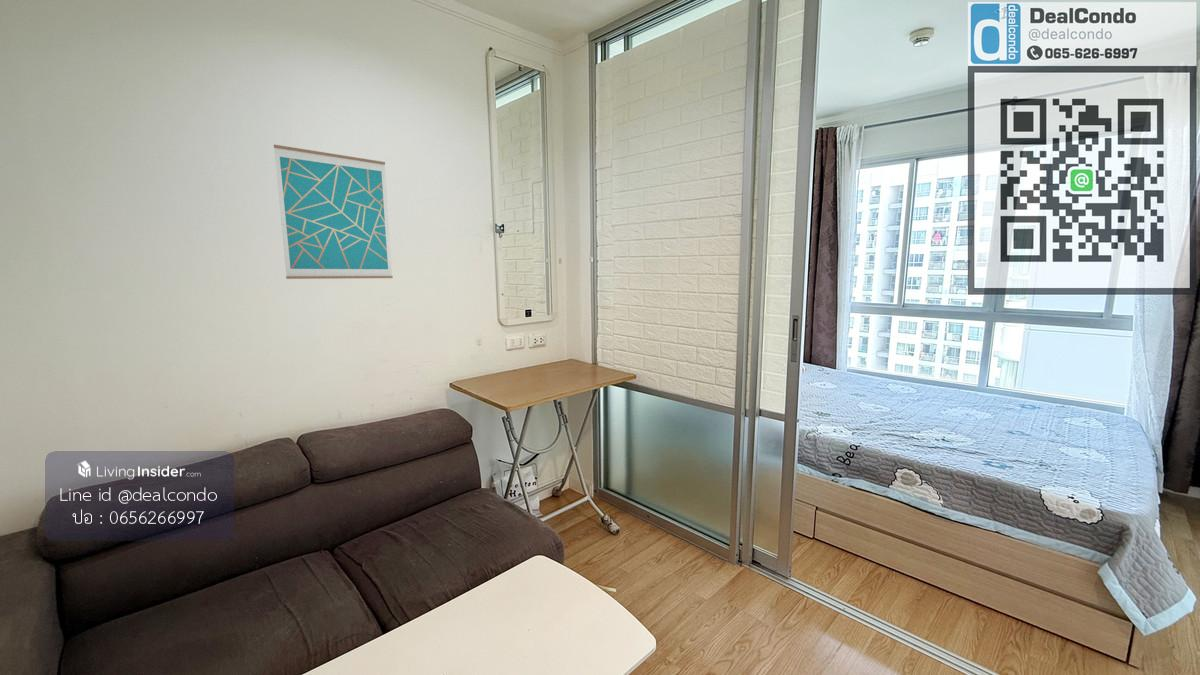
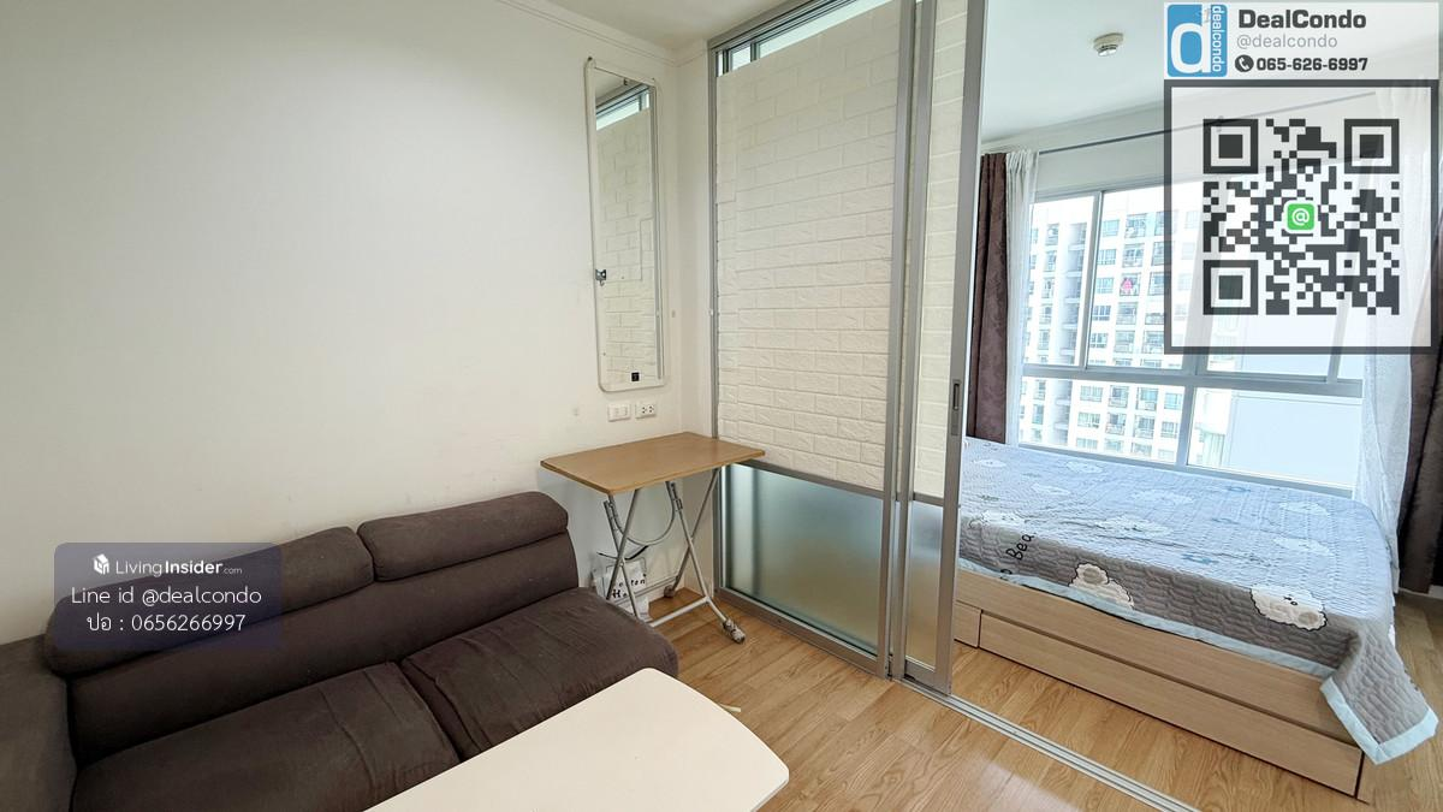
- wall art (338, 217)
